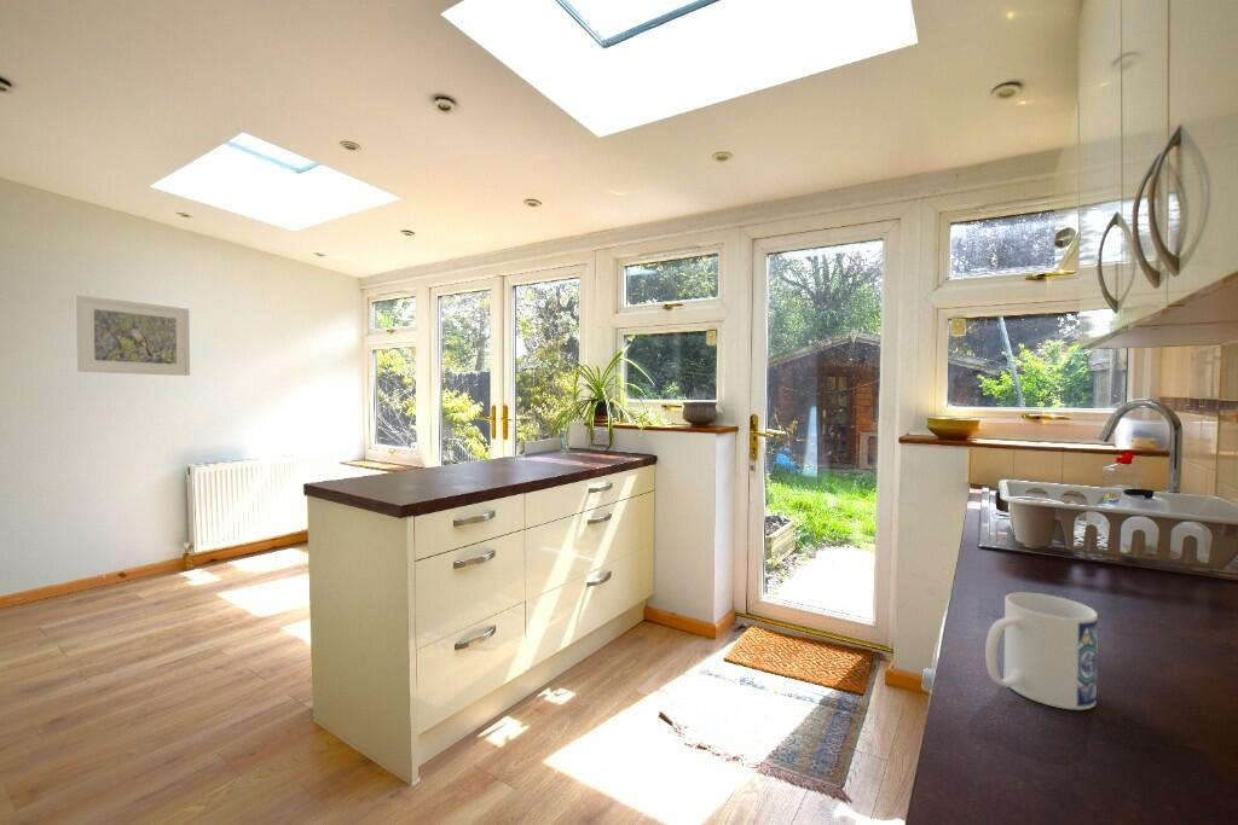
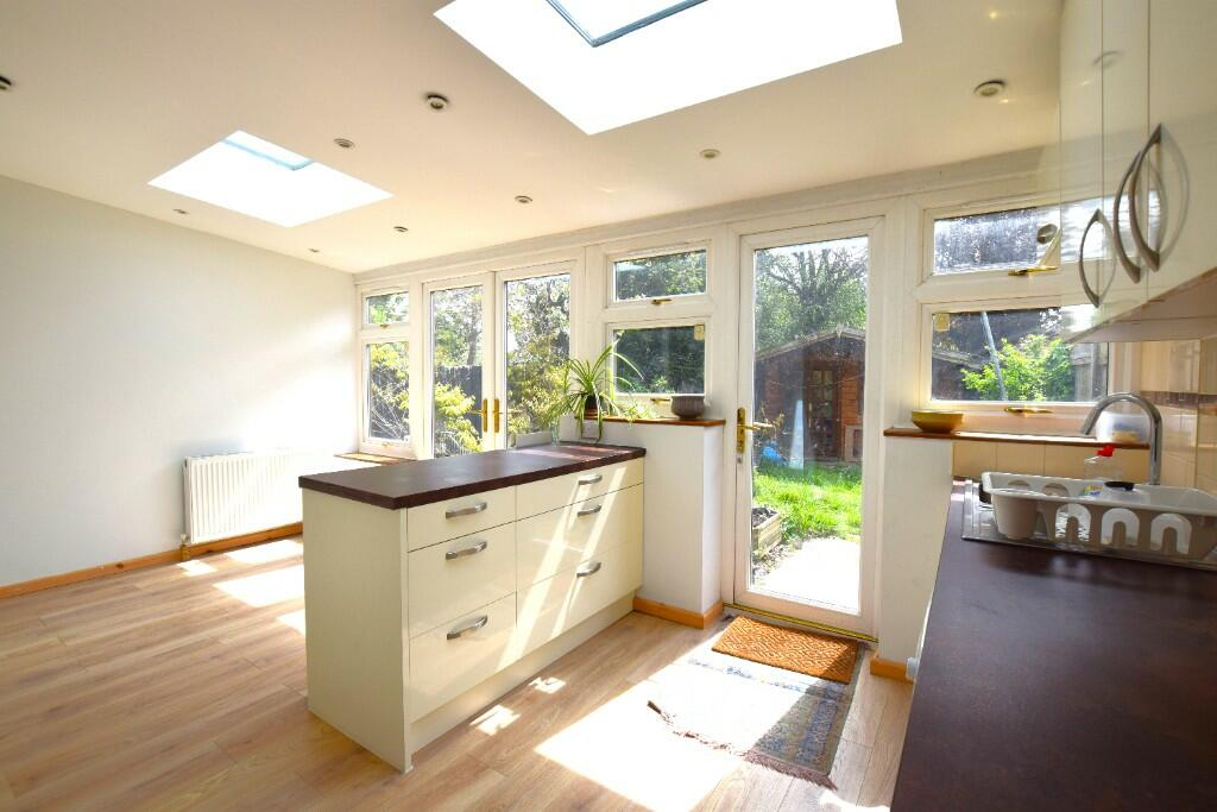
- mug (1036, 650)
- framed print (137, 338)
